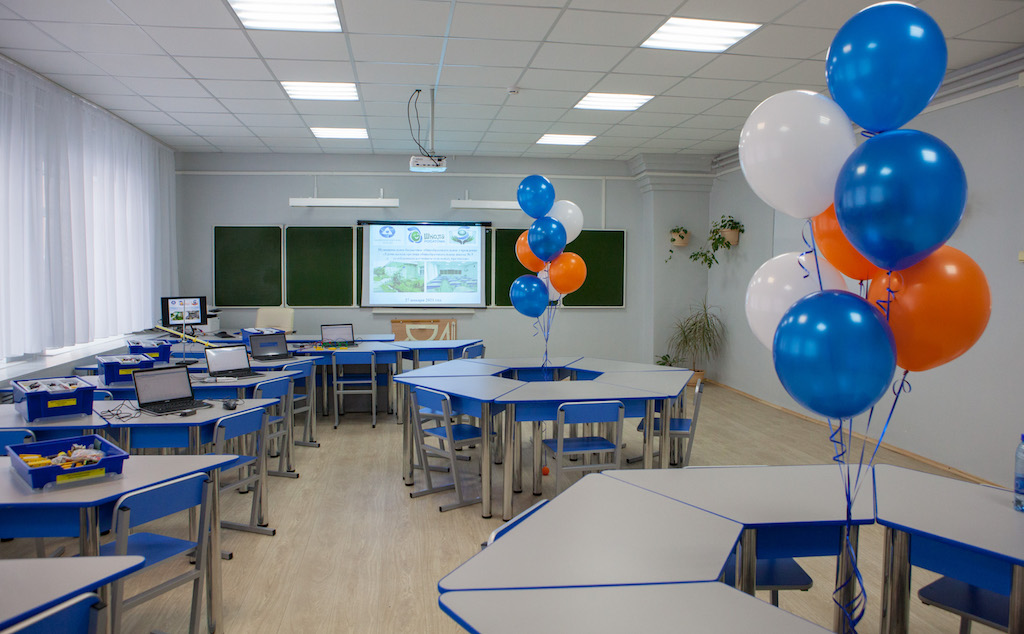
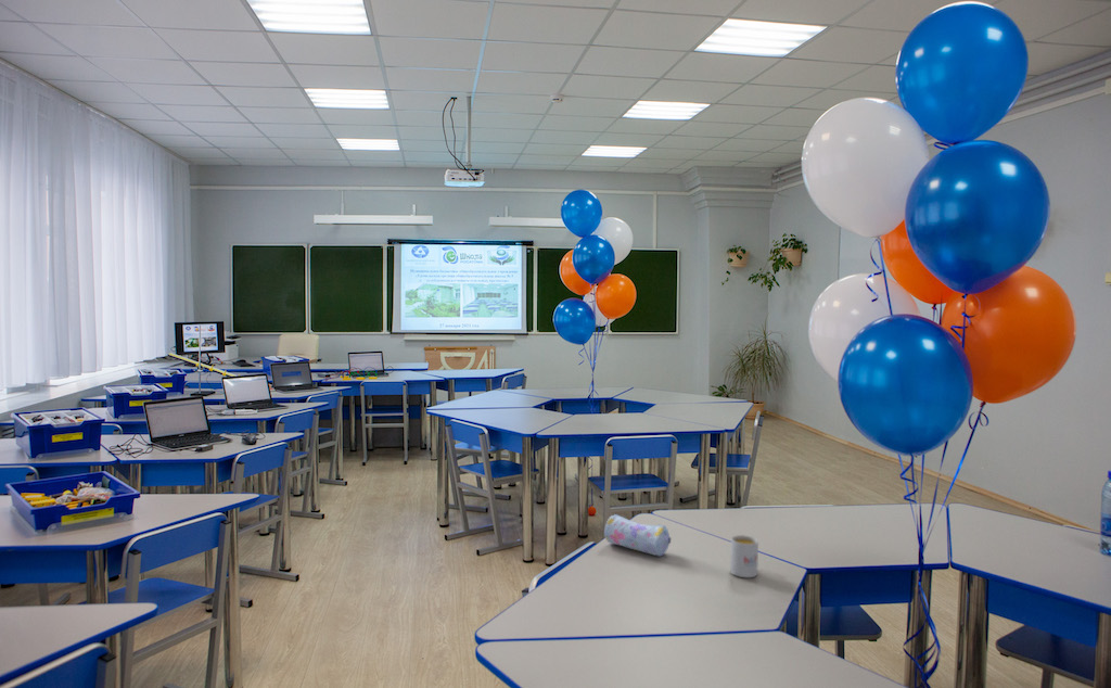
+ pencil case (636, 534)
+ mug (745, 555)
